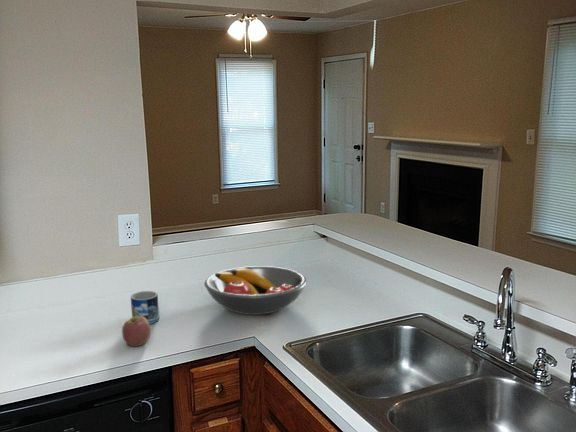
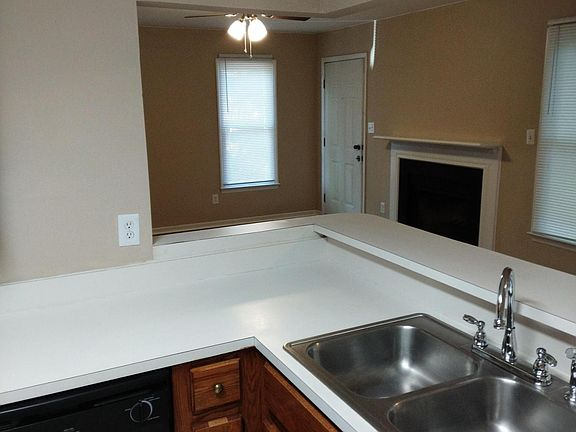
- fruit bowl (256, 289)
- mug (144, 305)
- apple (136, 330)
